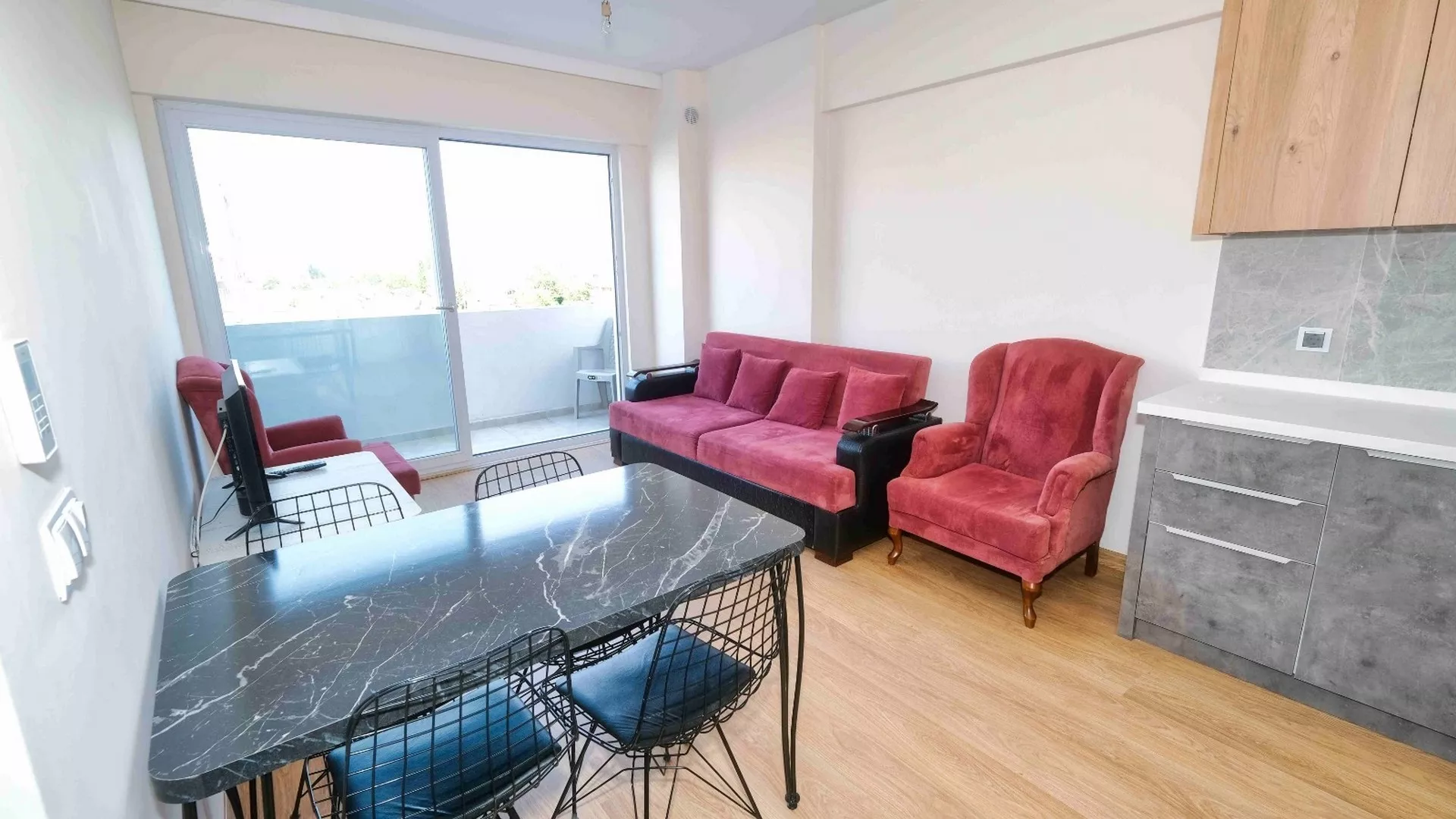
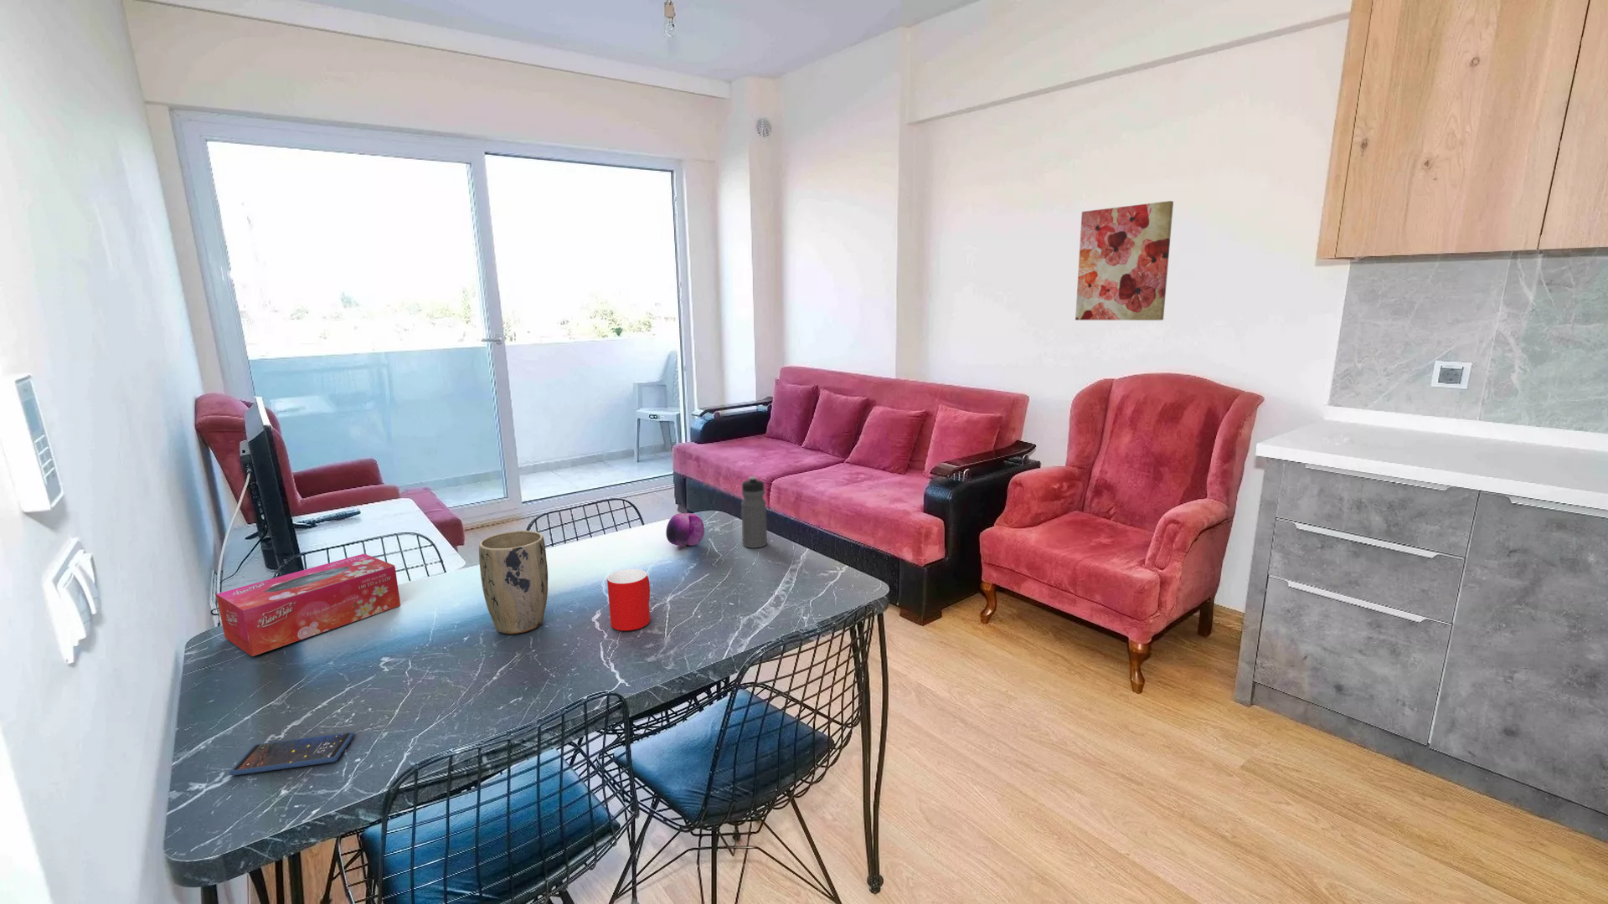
+ wall art (1121, 264)
+ smartphone (294, 753)
+ plant pot (515, 583)
+ water bottle (753, 511)
+ tissue box (314, 599)
+ cup (633, 596)
+ fruit (685, 530)
